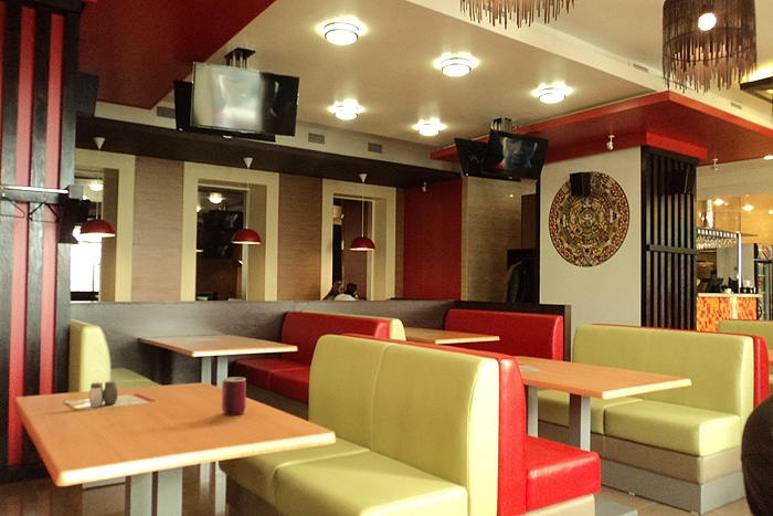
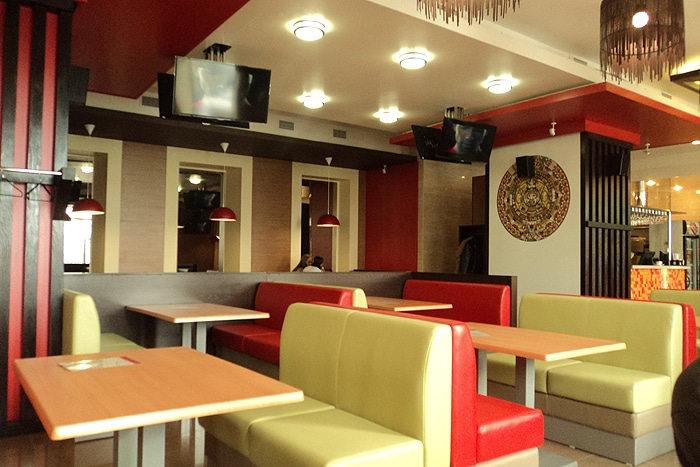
- salt and pepper shaker (103, 392)
- can (233, 396)
